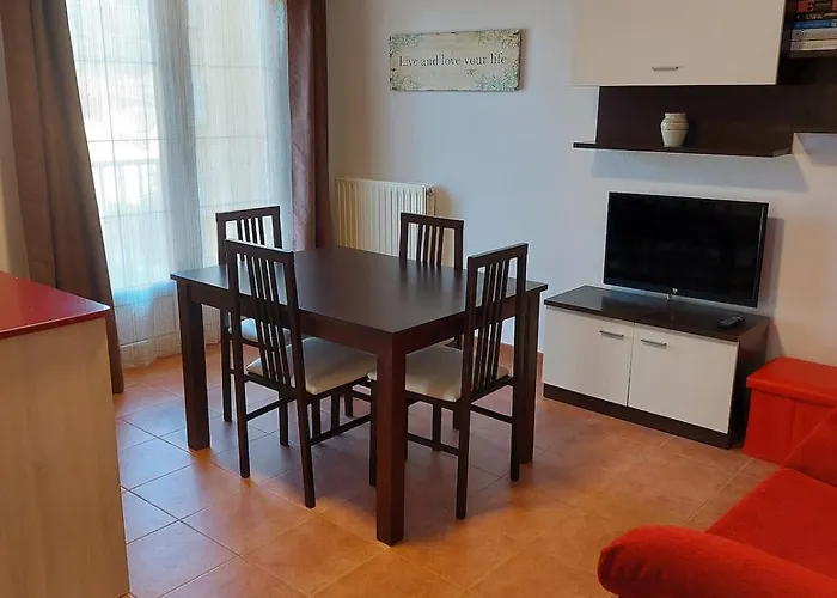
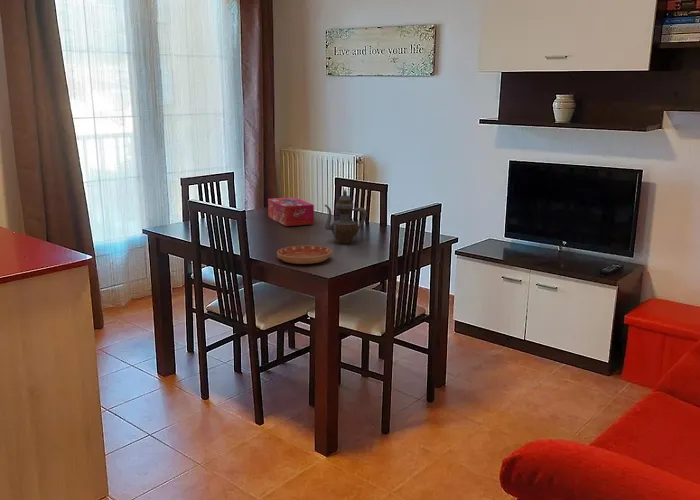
+ saucer (304, 255)
+ tissue box (290, 211)
+ teapot (345, 216)
